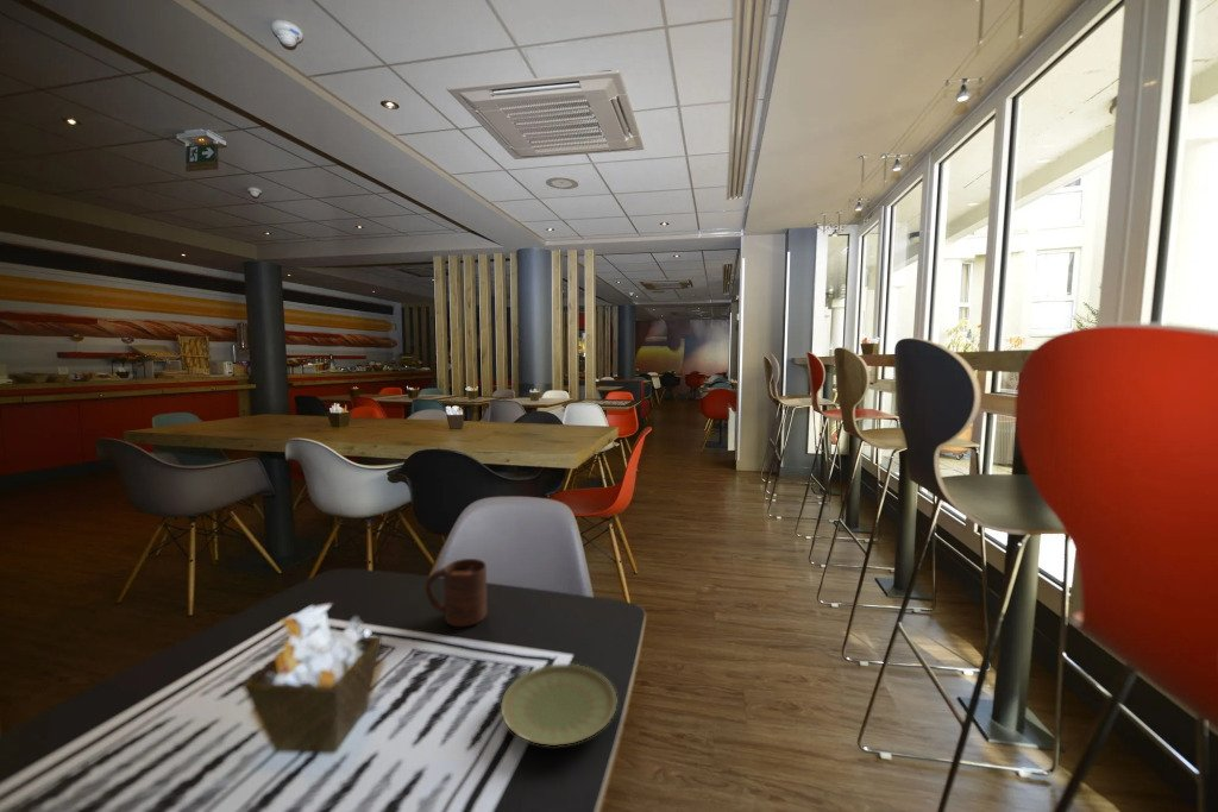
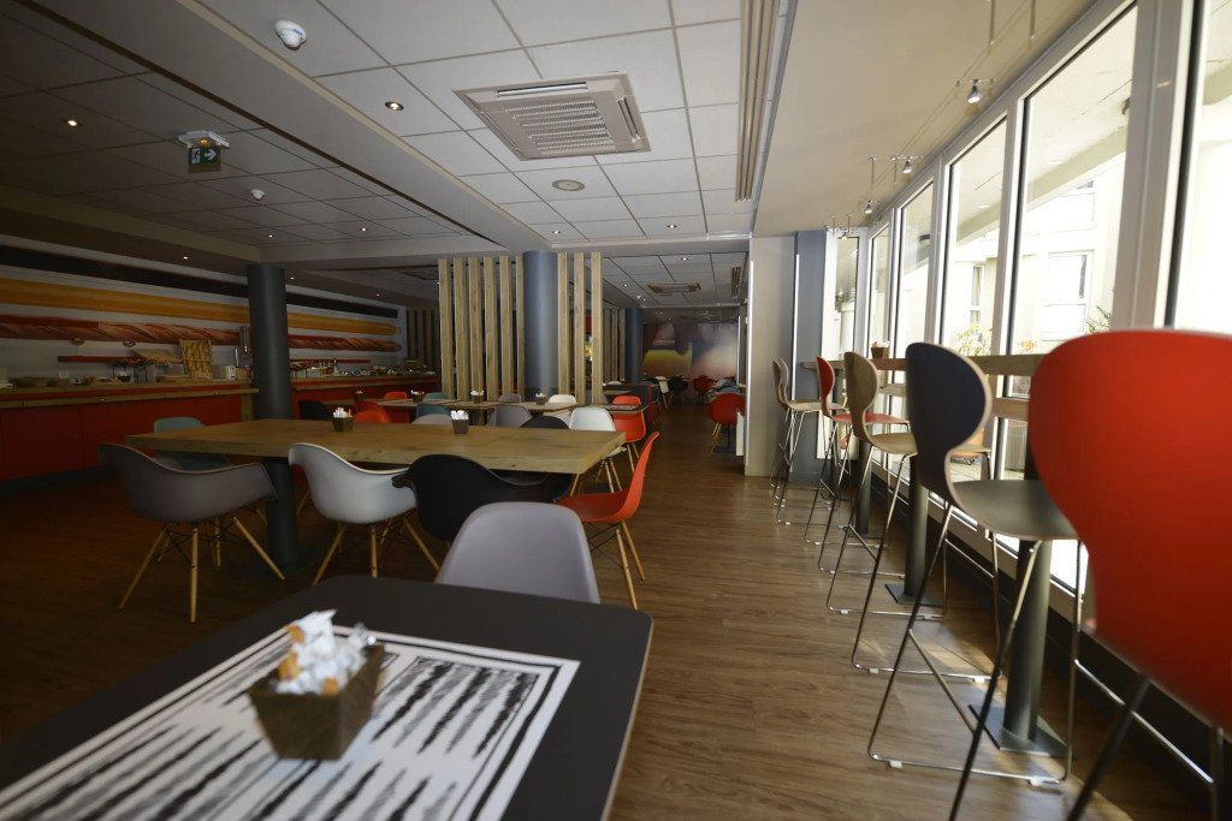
- plate (559, 705)
- cup (459, 593)
